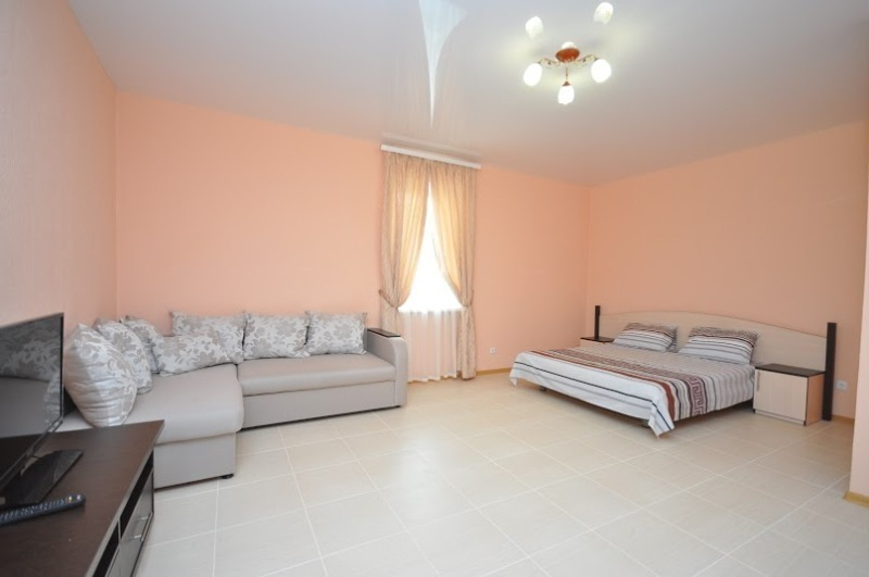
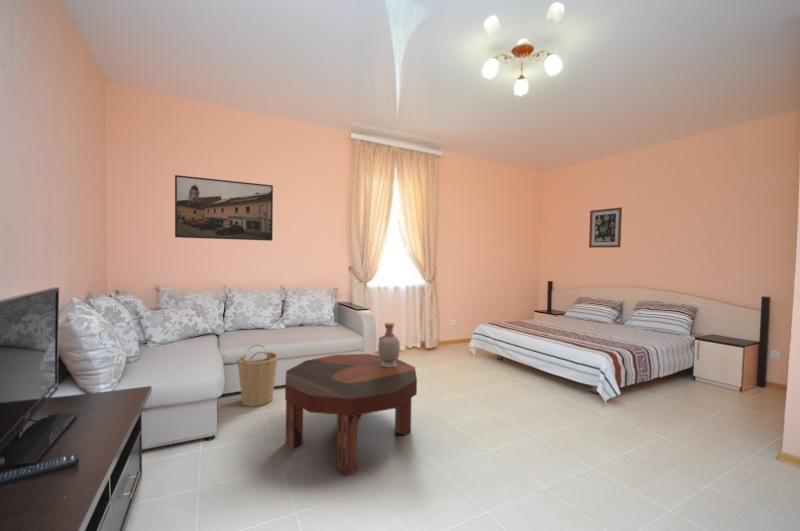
+ coffee table (352, 404)
+ wall art (604, 228)
+ basket (257, 374)
+ bottle (388, 343)
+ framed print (226, 209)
